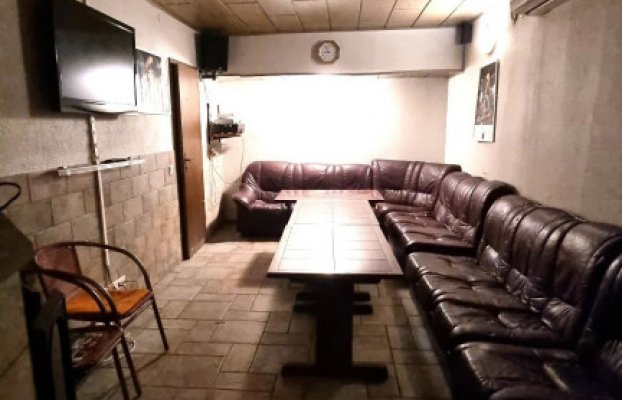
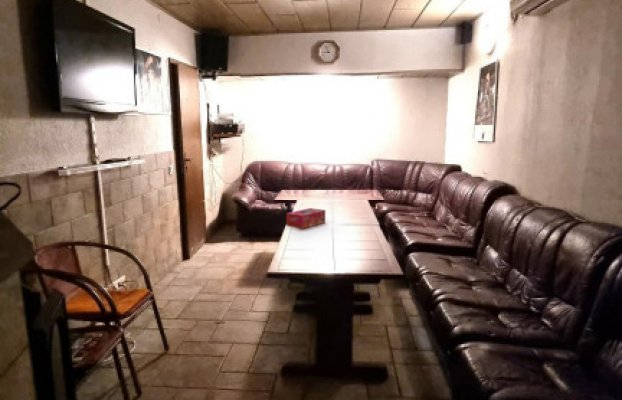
+ tissue box (306, 217)
